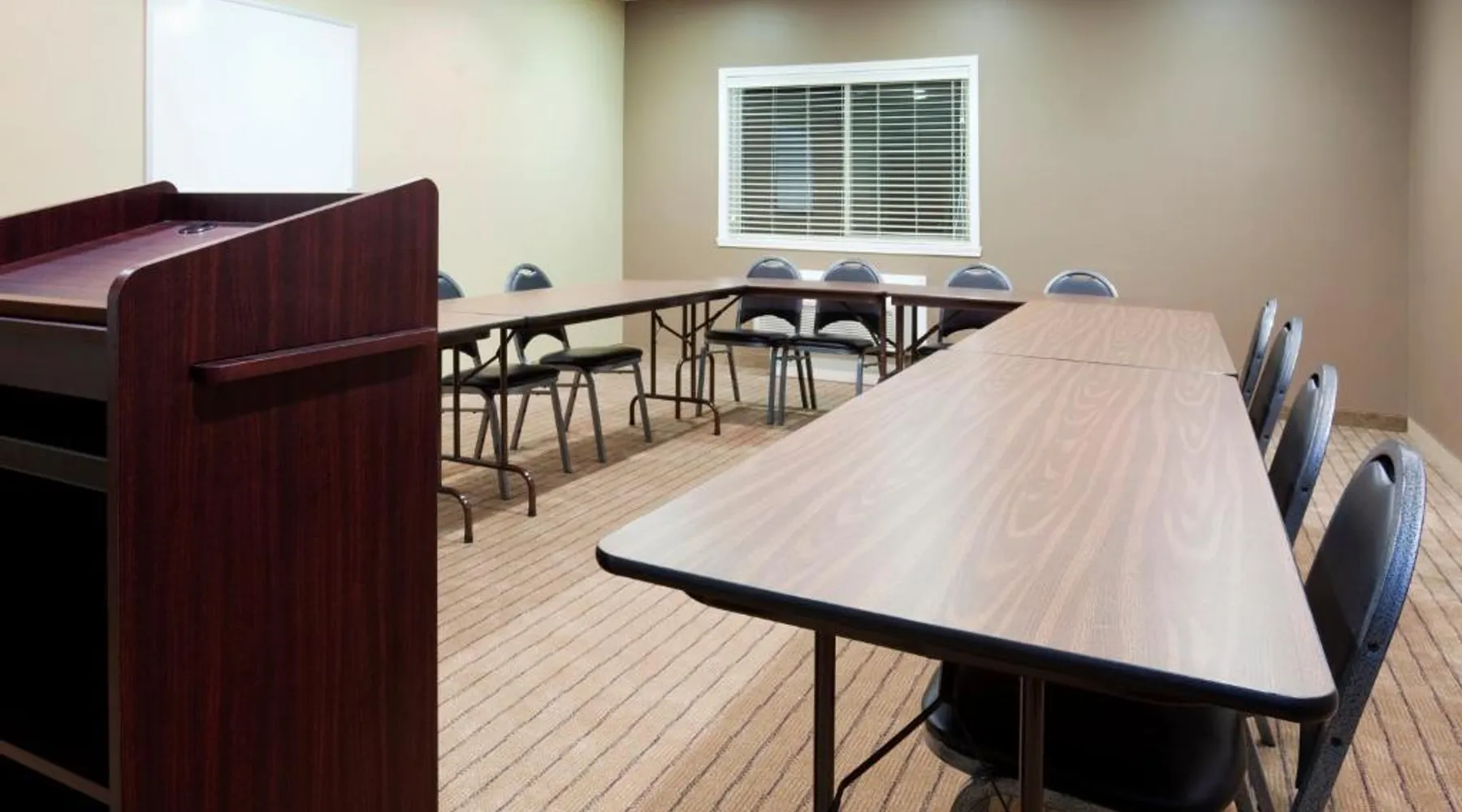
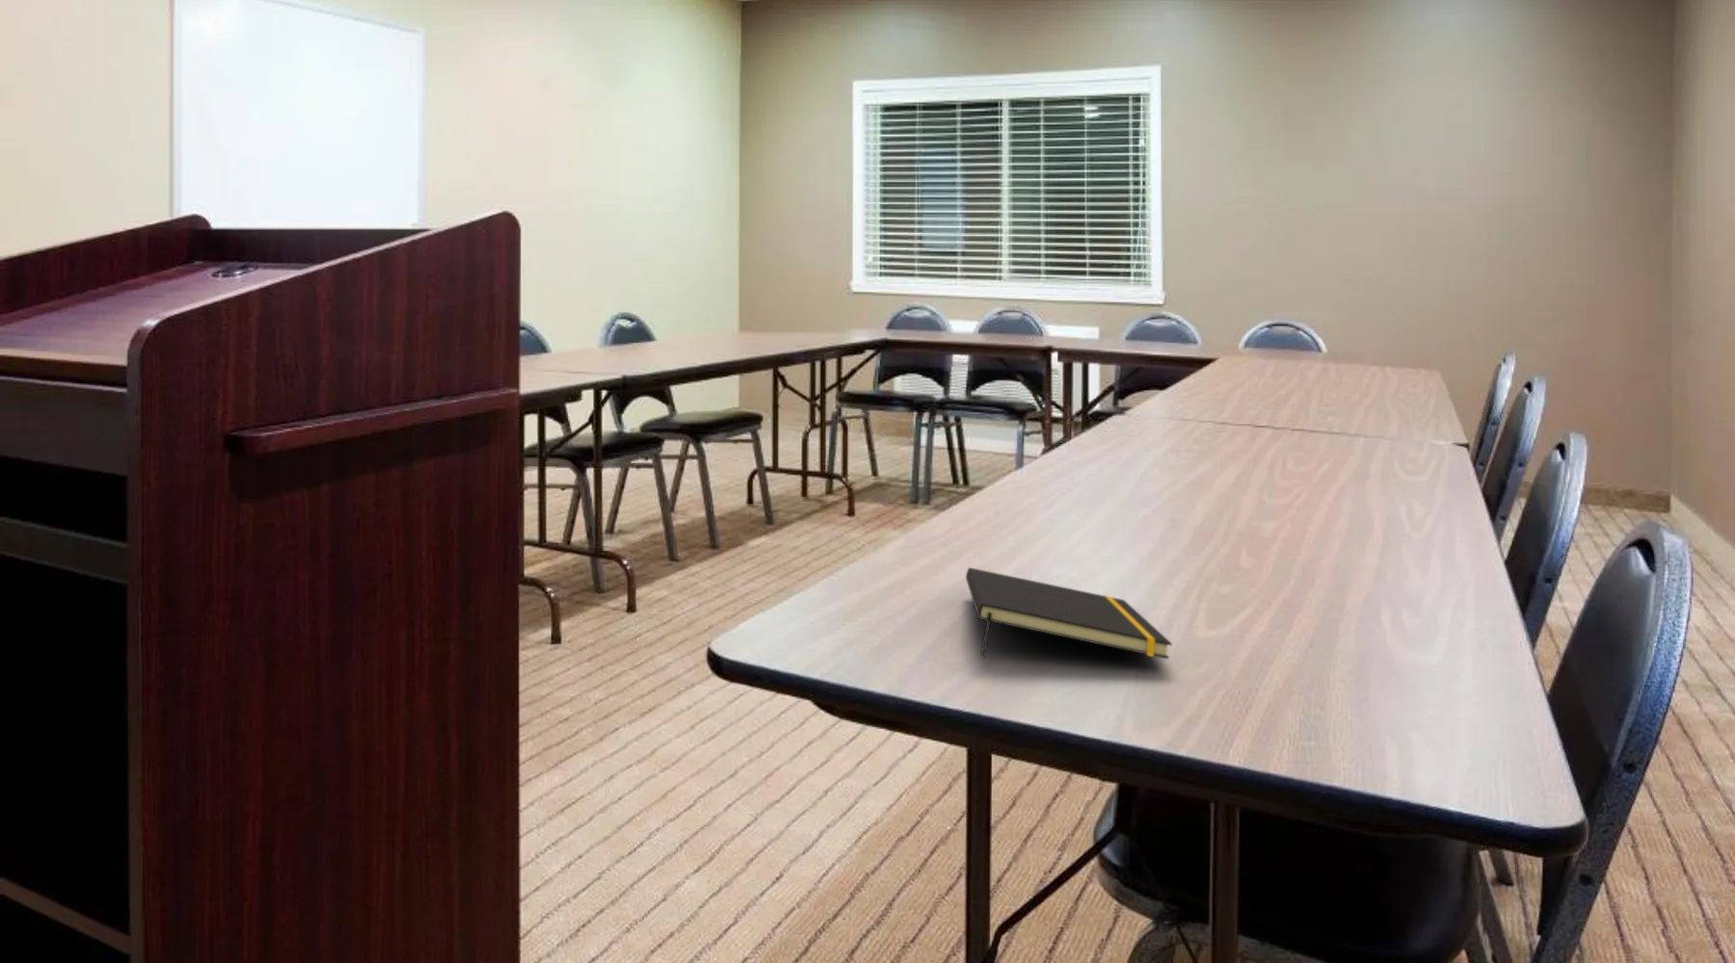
+ notepad (1057, 608)
